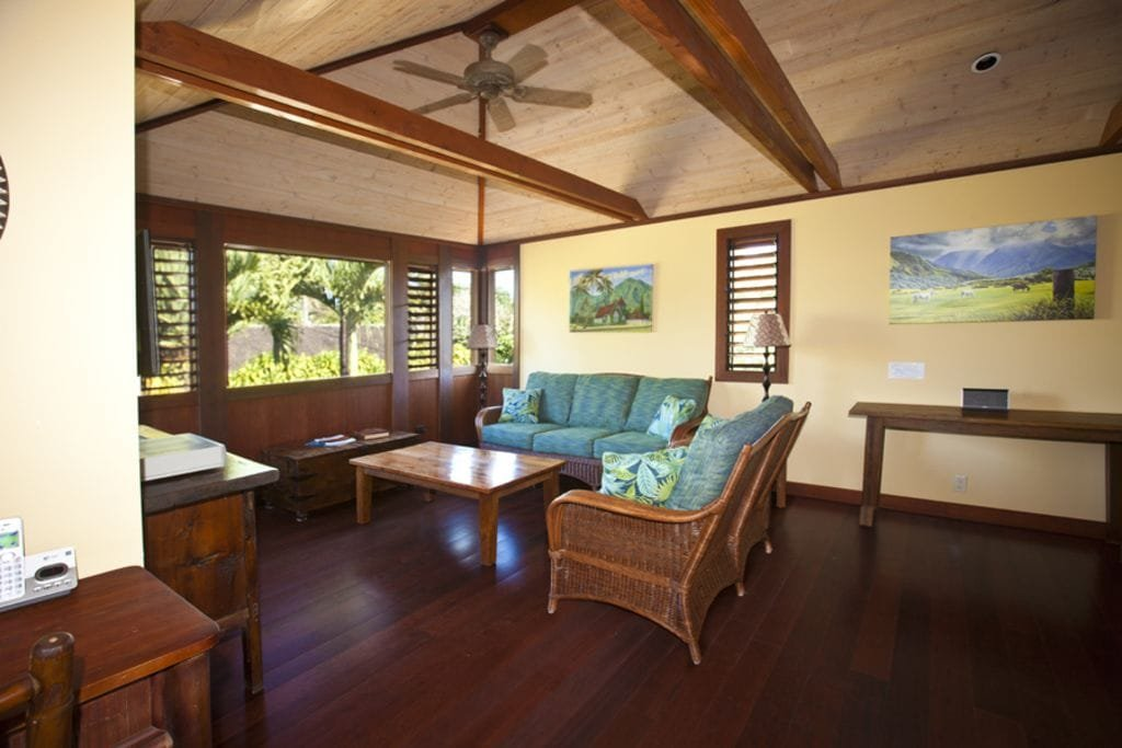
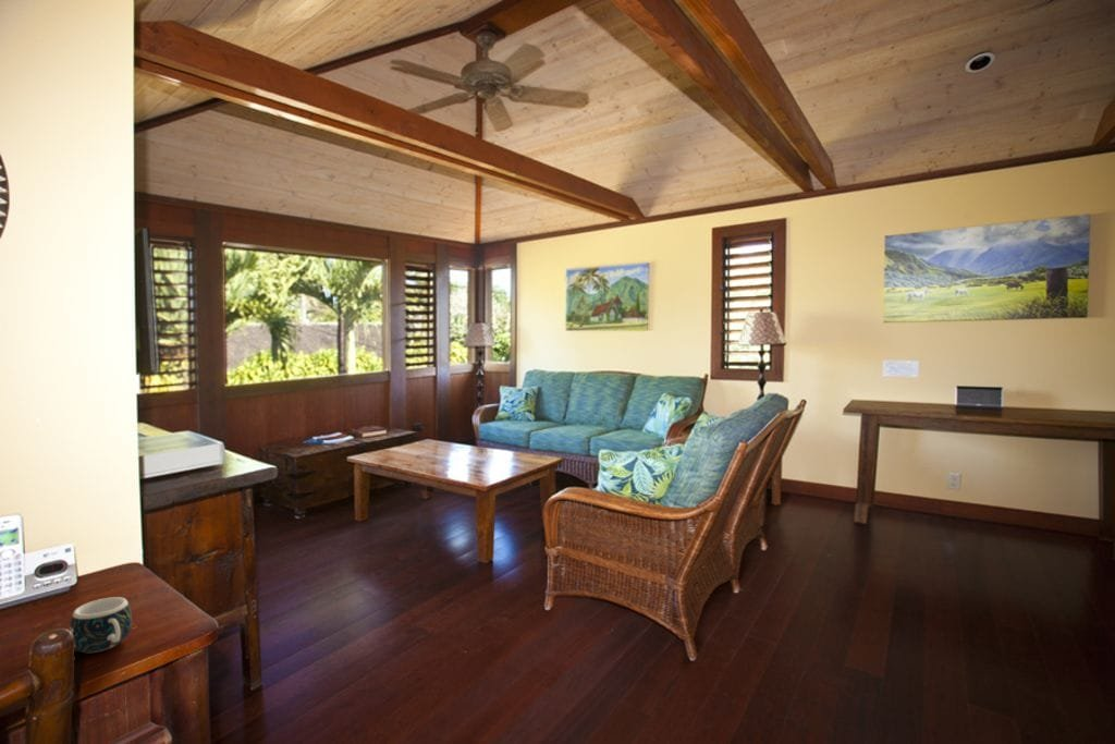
+ mug (105, 626)
